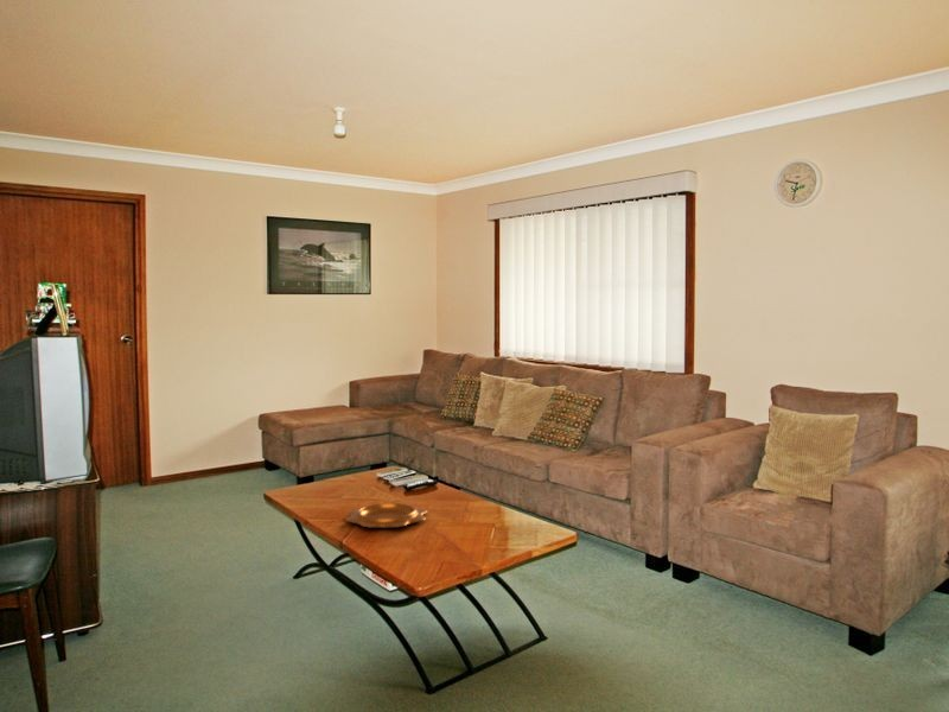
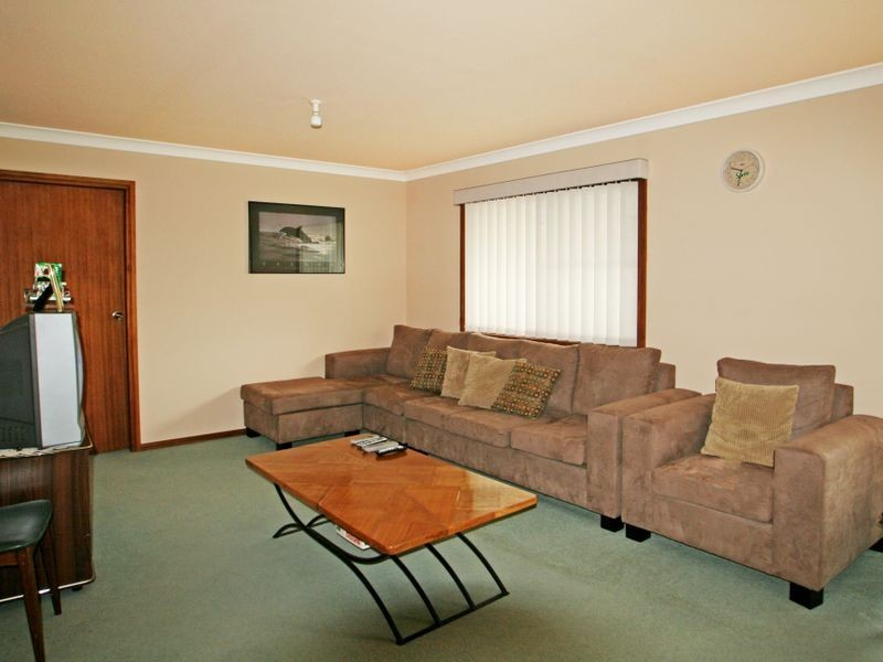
- decorative bowl (387, 514)
